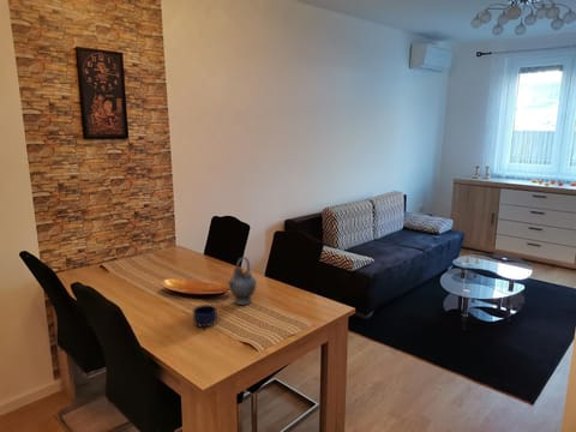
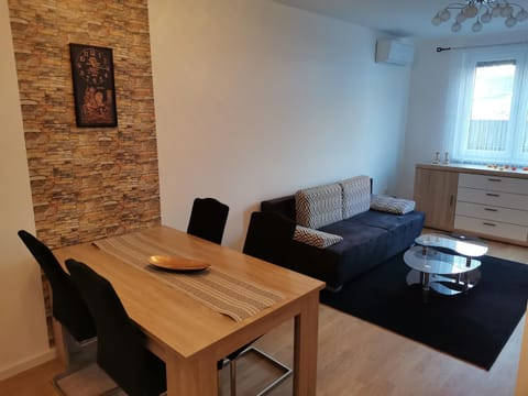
- mug (204, 317)
- teapot (240, 280)
